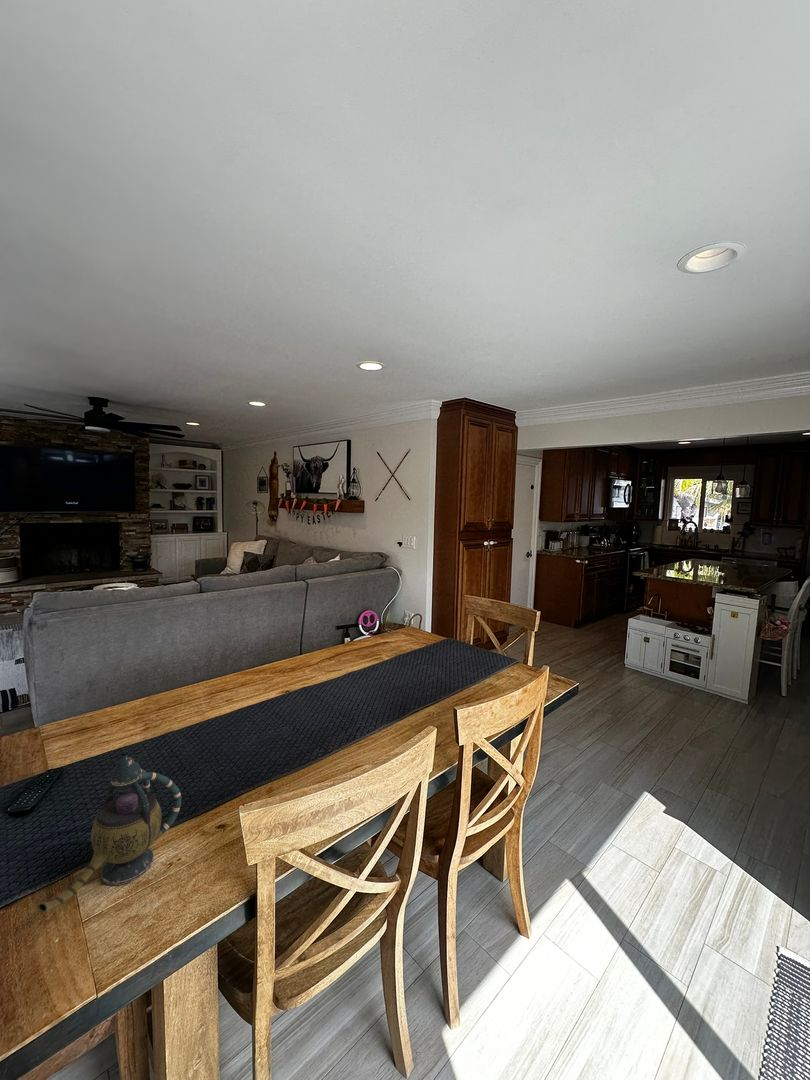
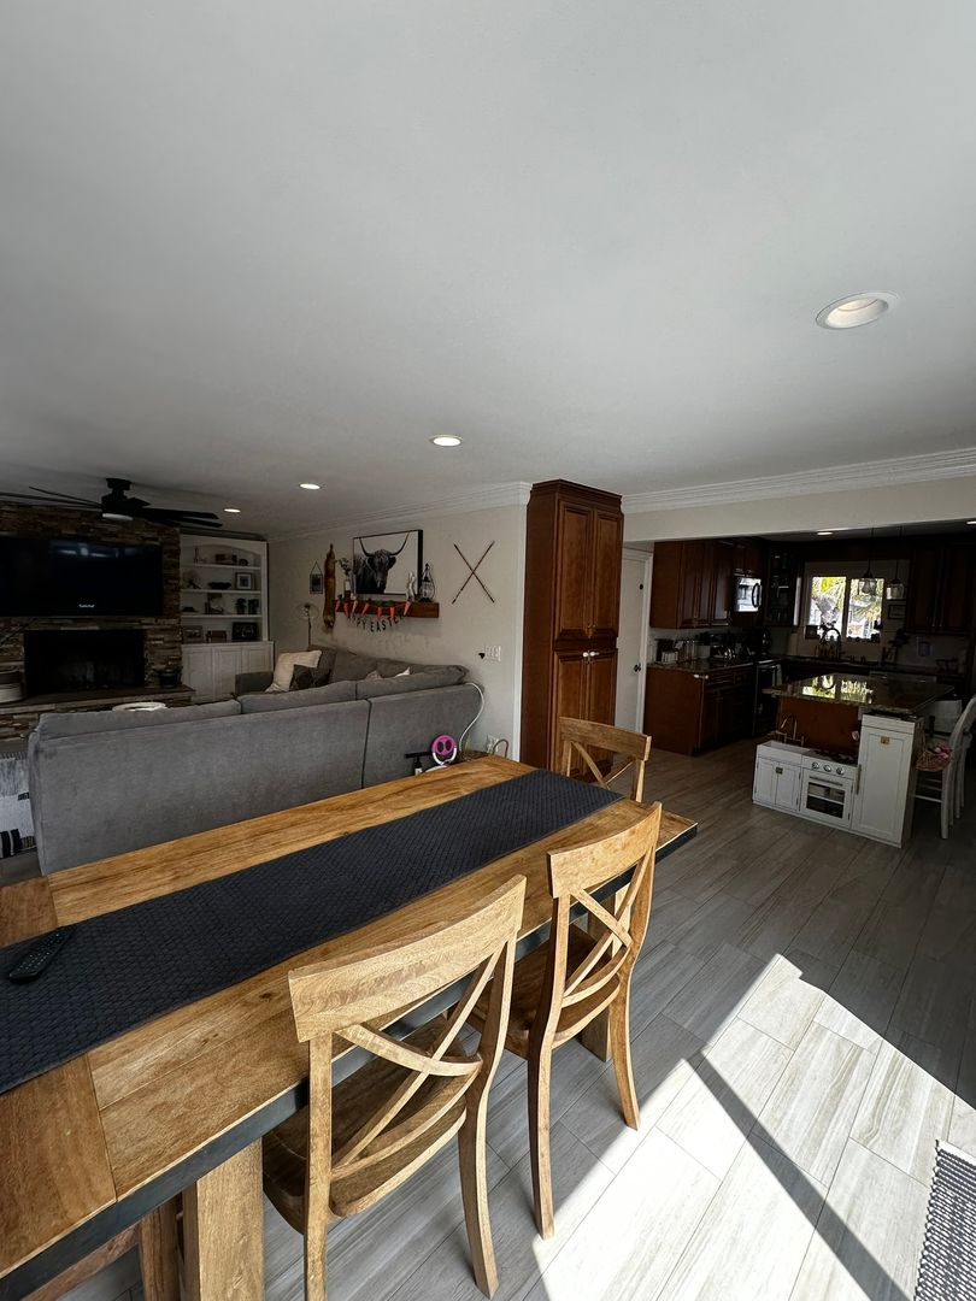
- teapot (110, 823)
